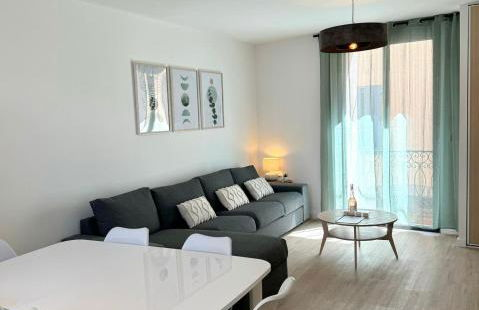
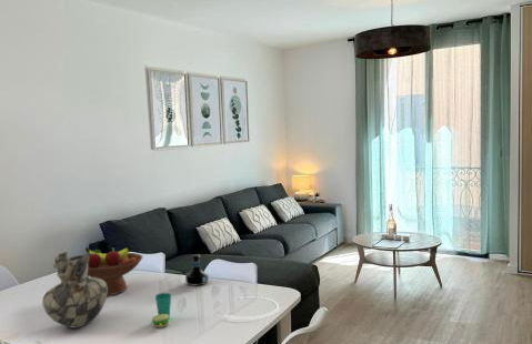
+ vase (74, 287)
+ cup (161, 310)
+ fruit bowl (109, 269)
+ tequila bottle (197, 269)
+ plate (248, 296)
